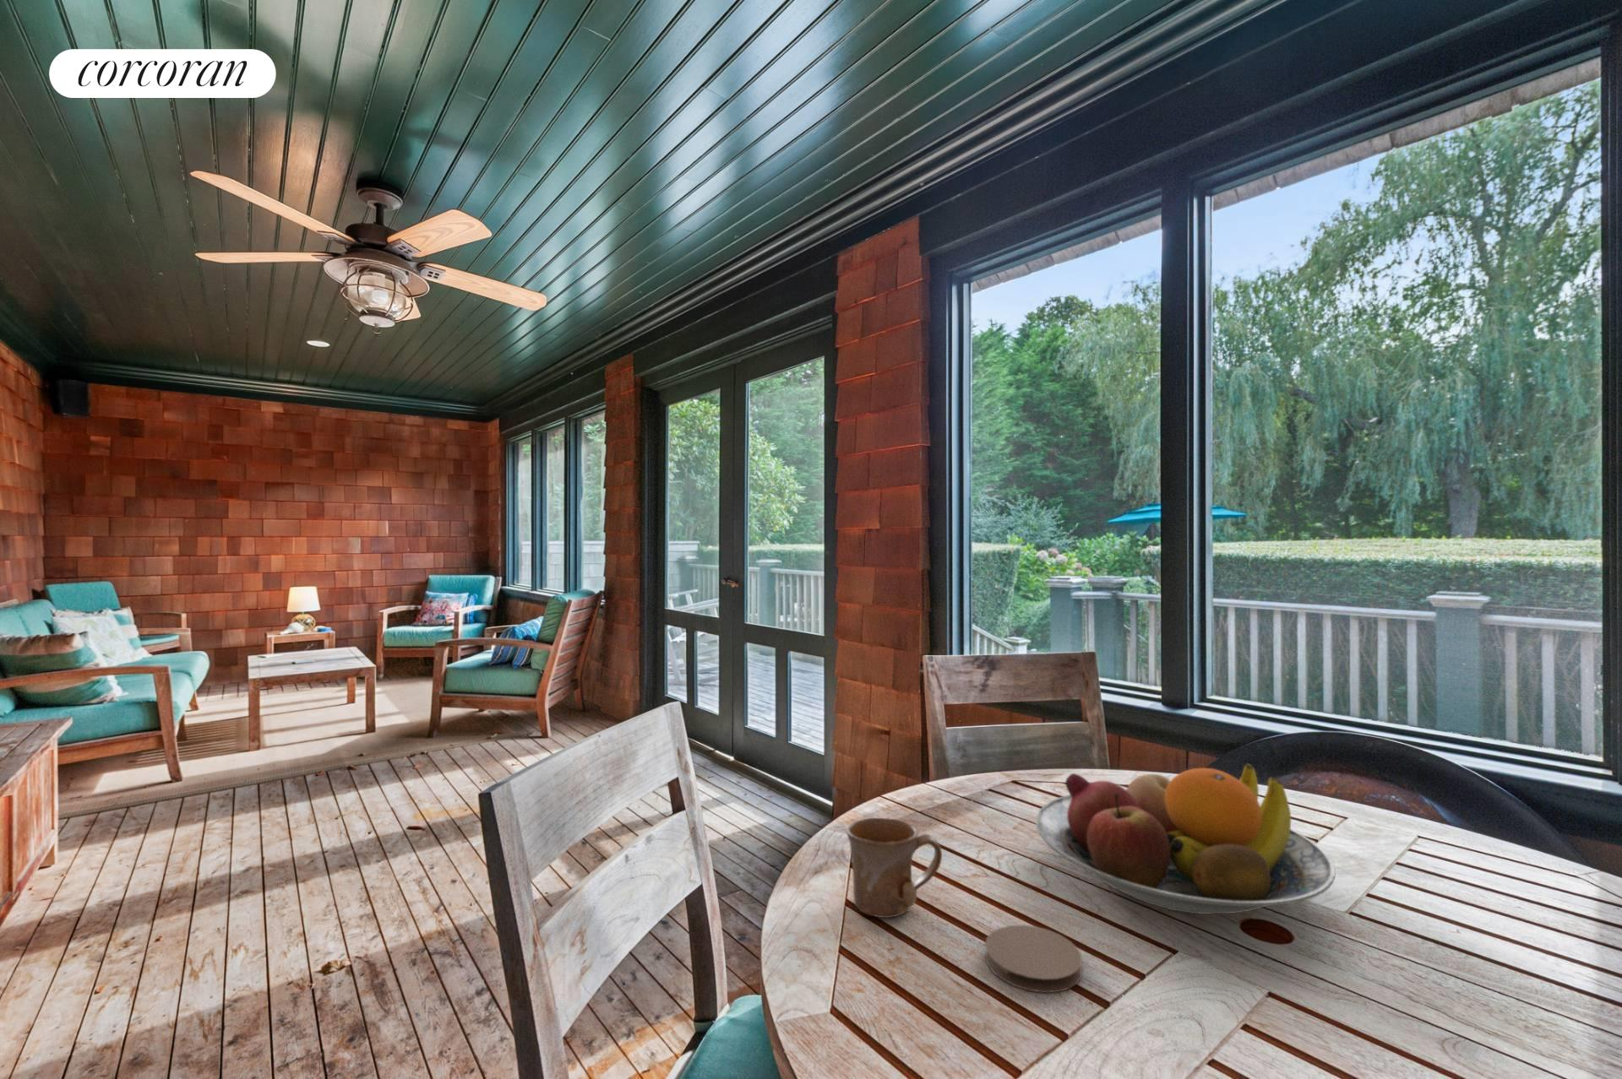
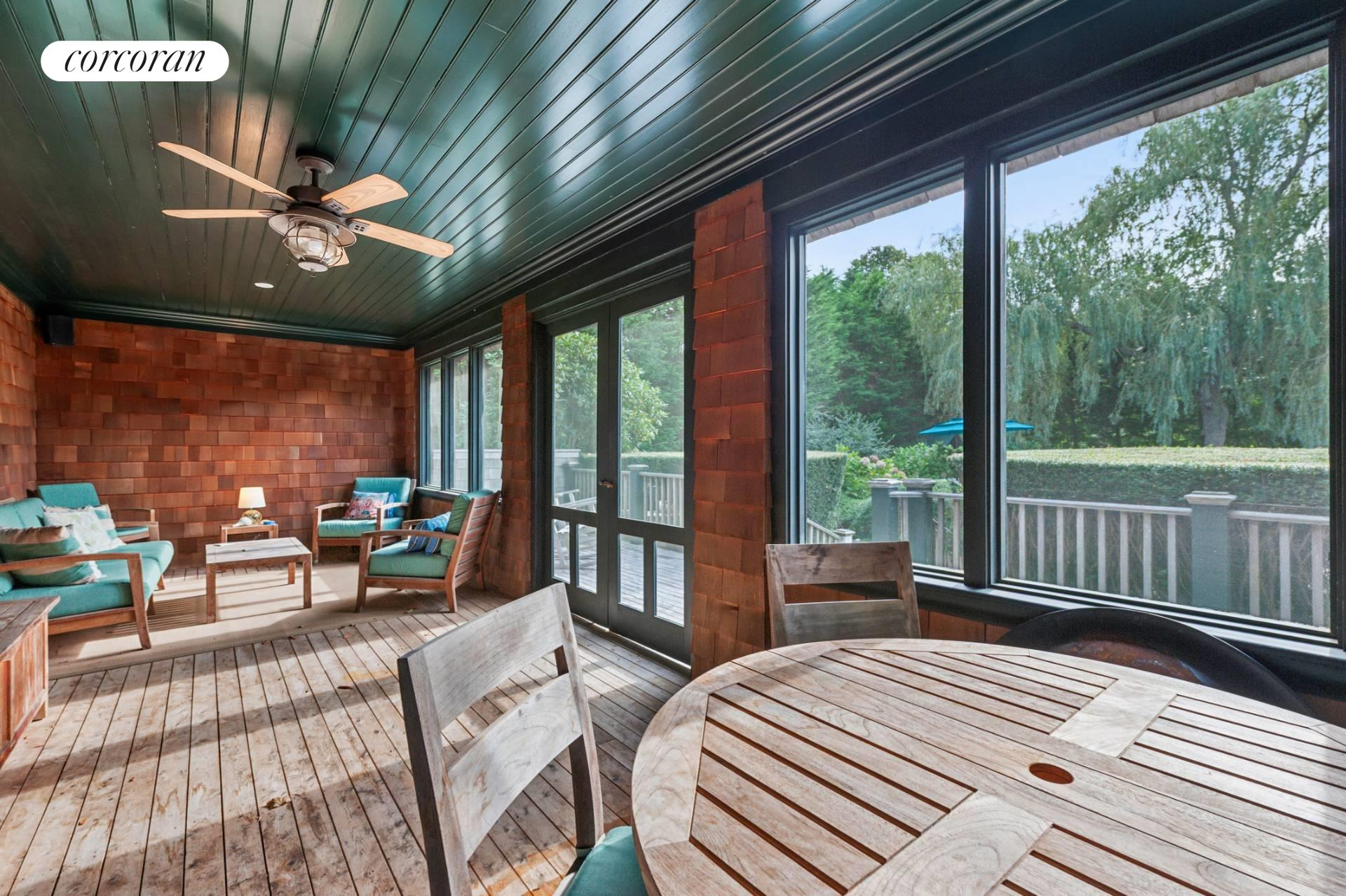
- coaster (1033, 956)
- mug (894, 866)
- fruit bowl (1173, 825)
